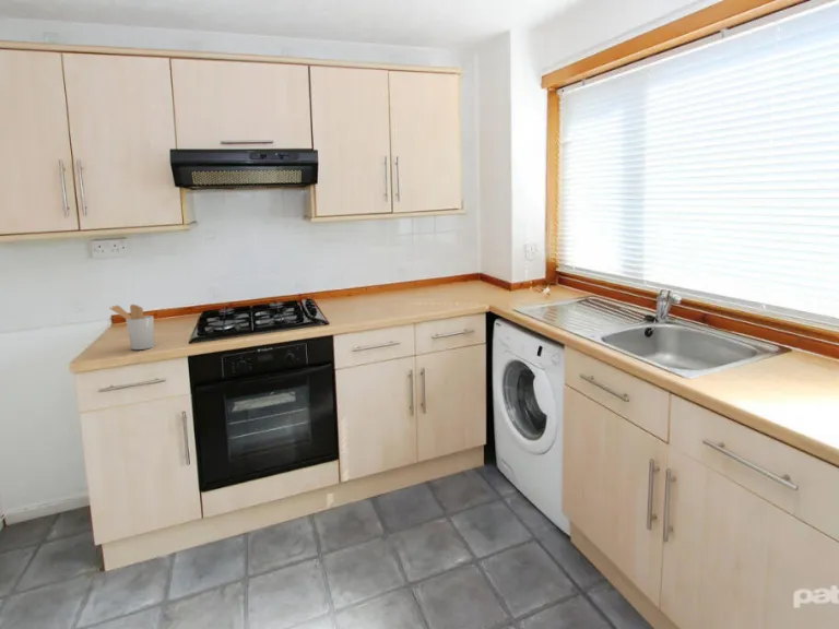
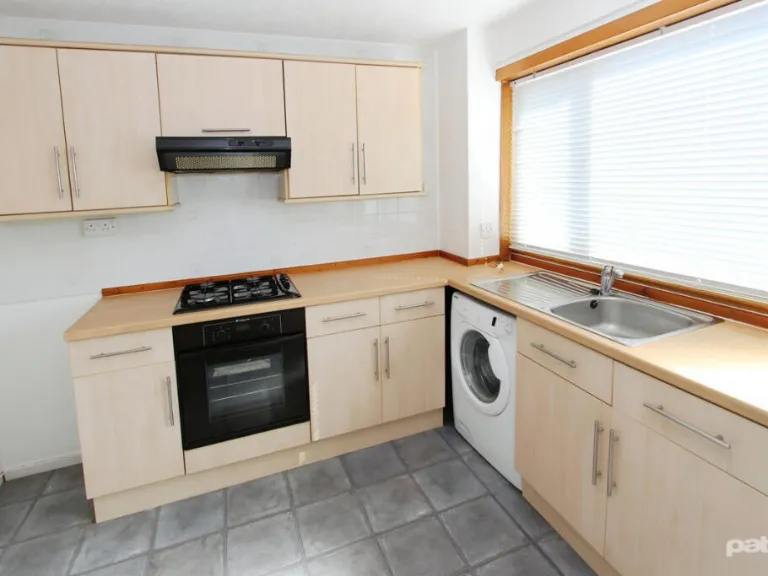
- utensil holder (133, 325)
